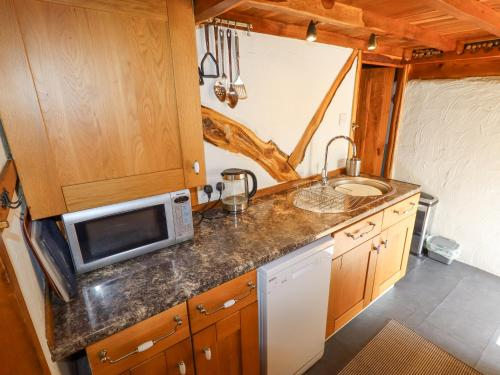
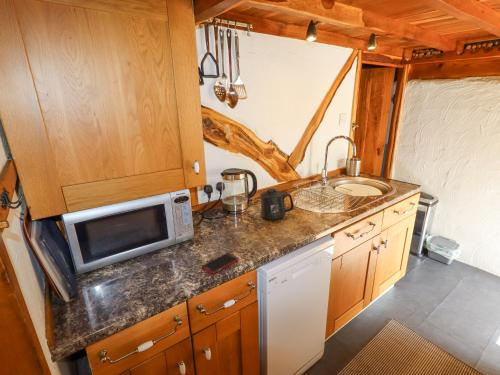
+ mug (275, 202)
+ cell phone (220, 262)
